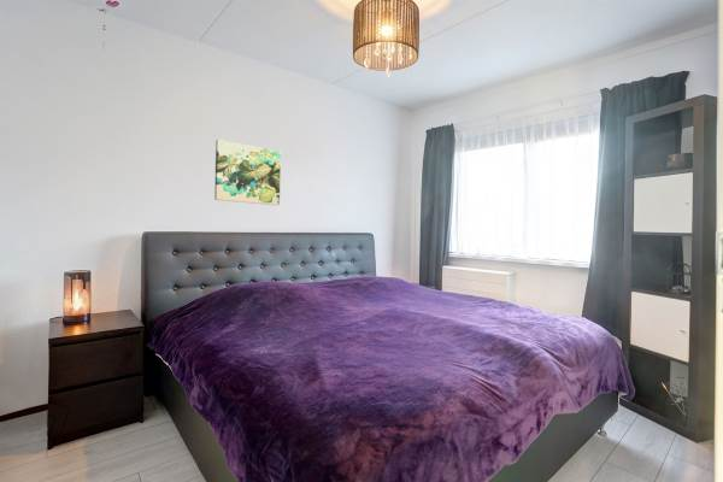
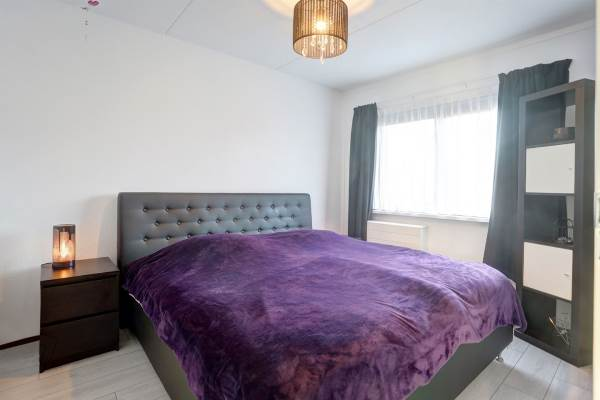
- wall art (248, 174)
